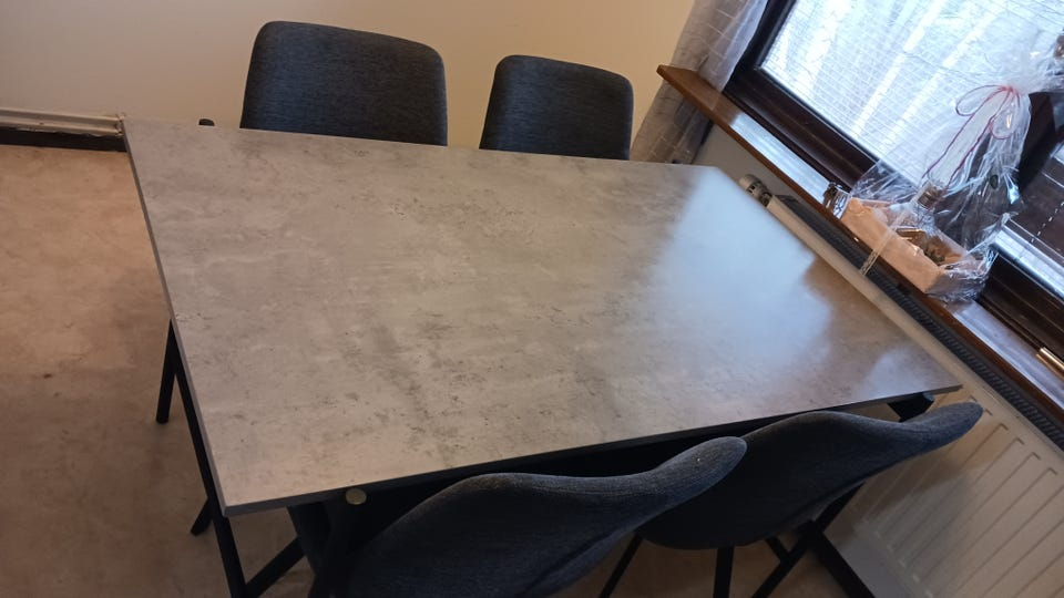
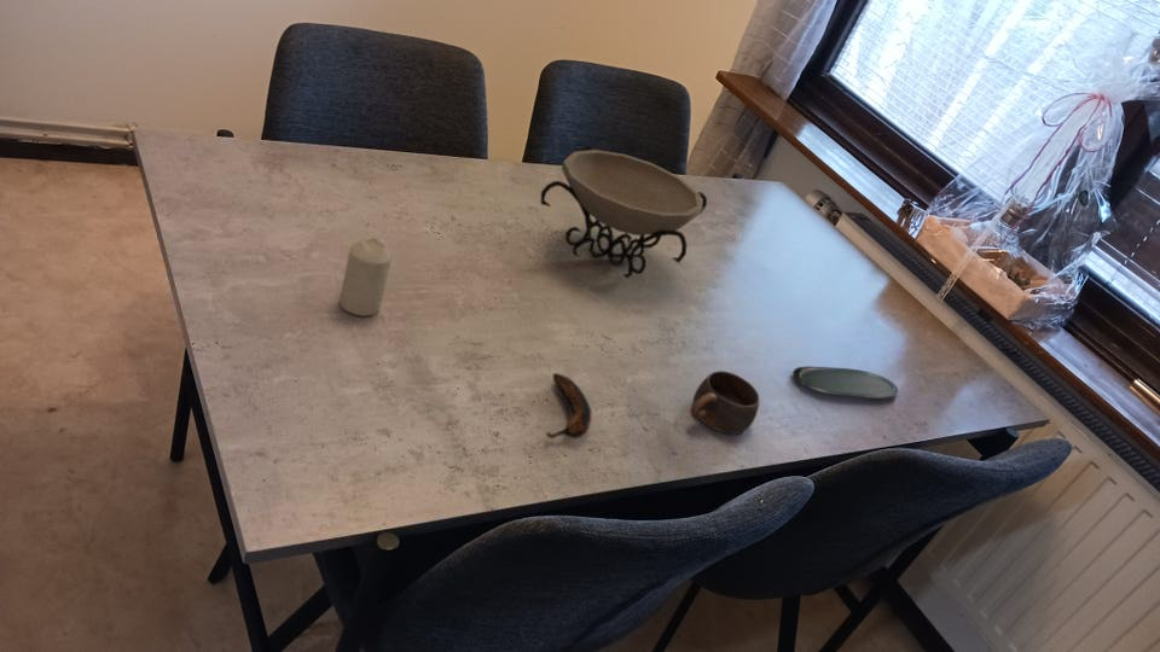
+ oval tray (846, 382)
+ decorative bowl (620, 221)
+ candle (366, 274)
+ cup (719, 402)
+ banana (566, 403)
